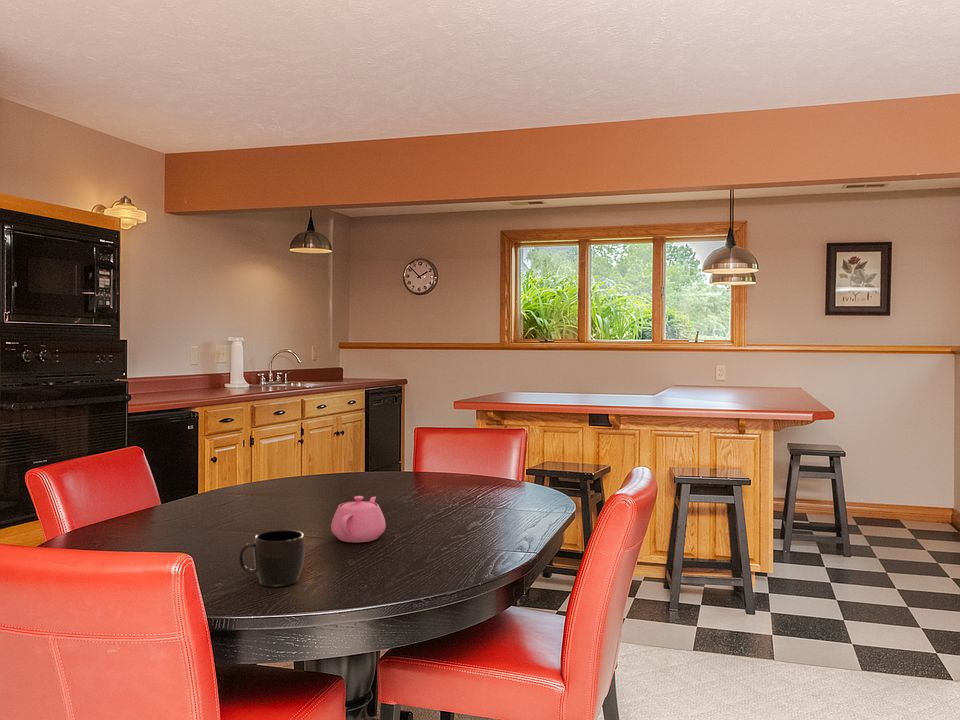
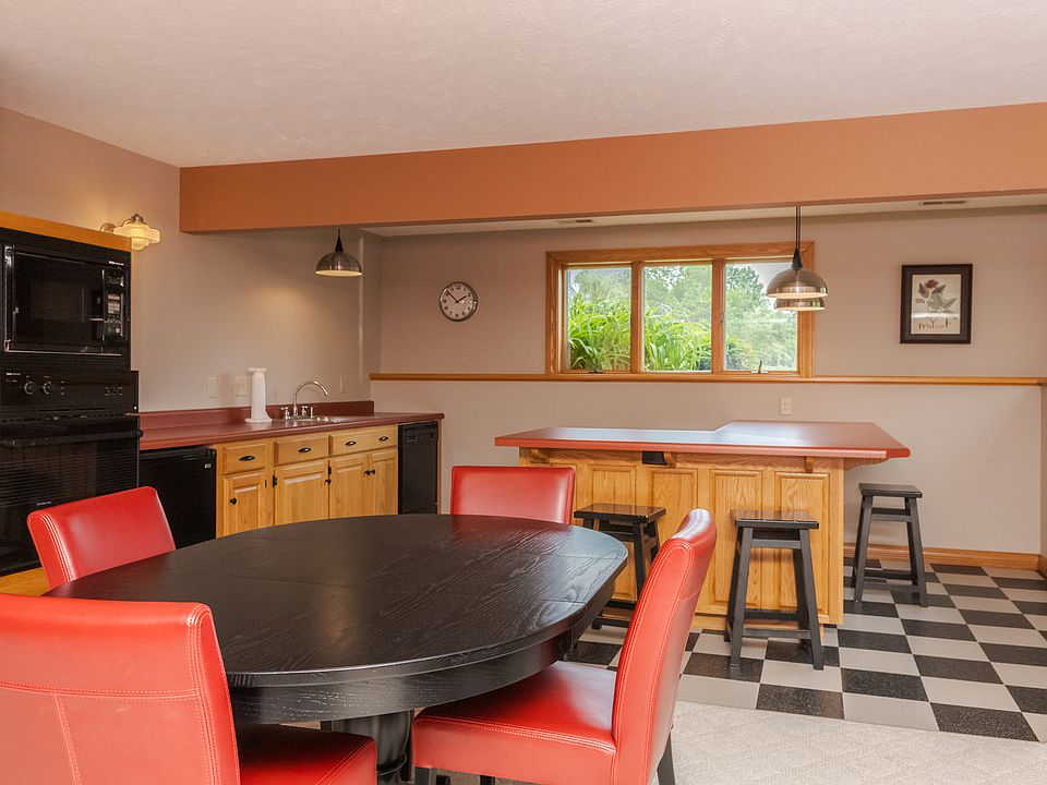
- teapot (359, 516)
- mug (272, 558)
